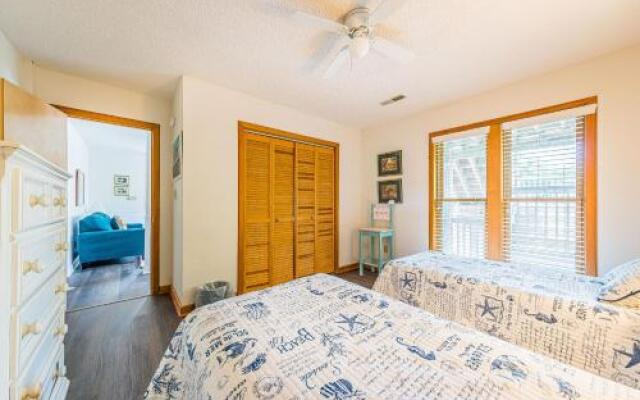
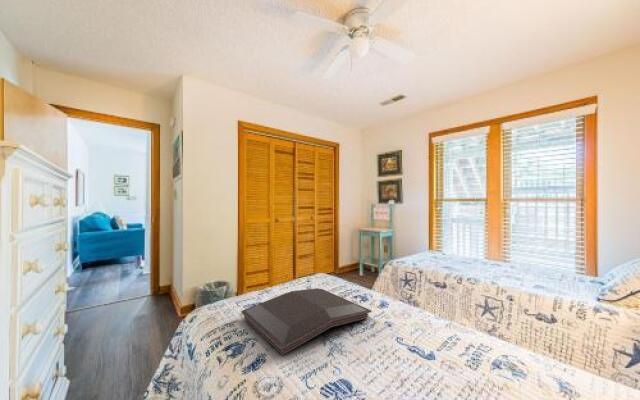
+ serving tray (306, 309)
